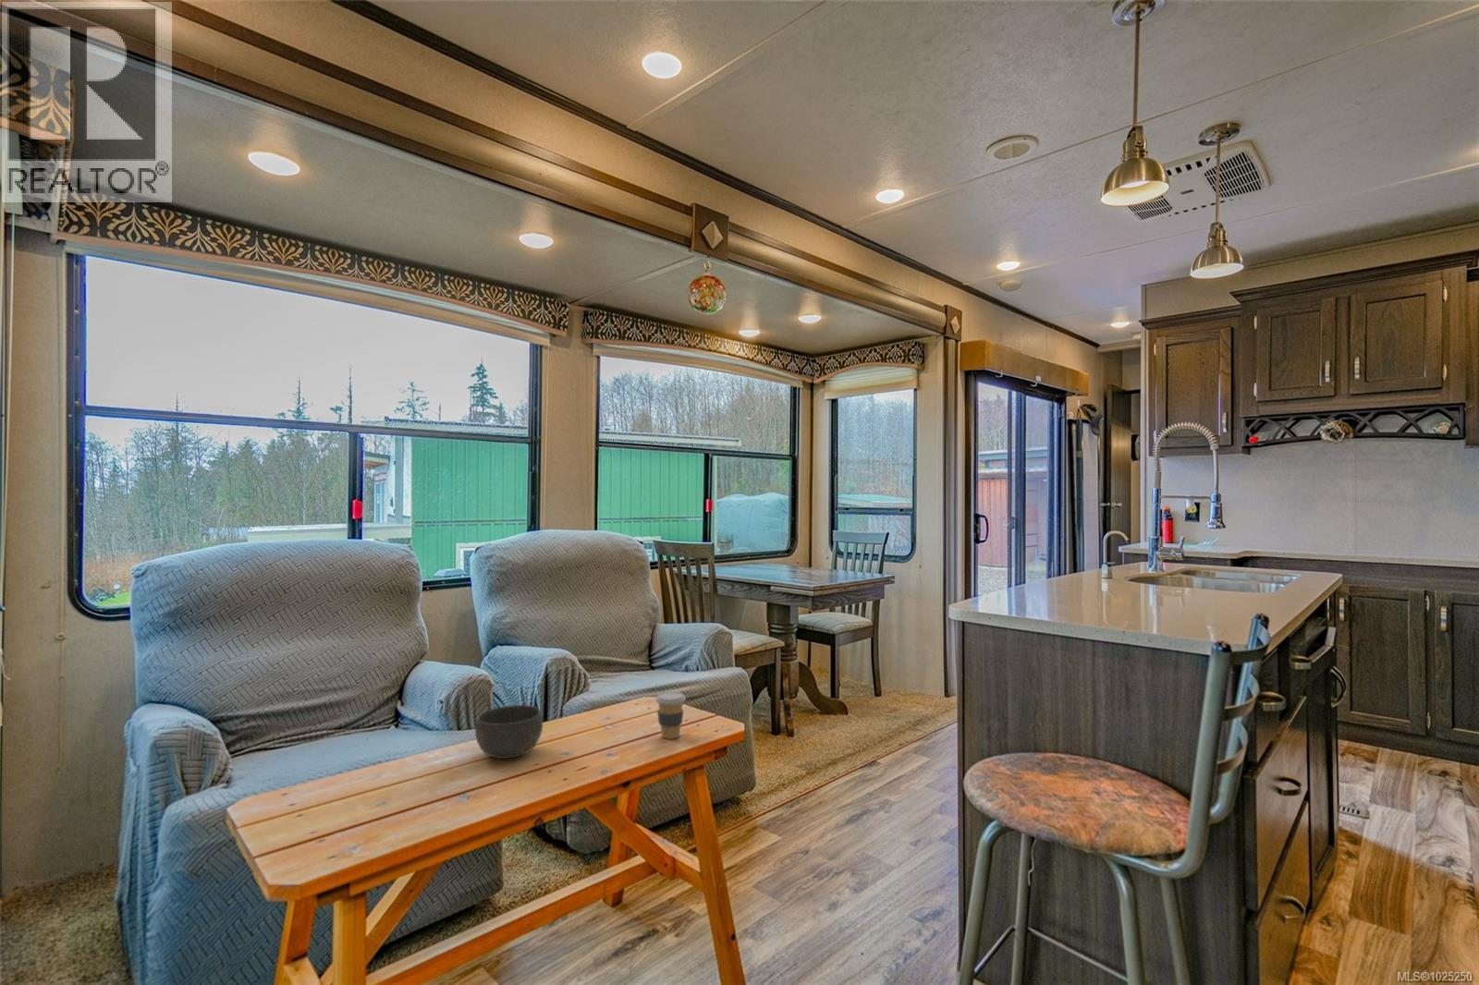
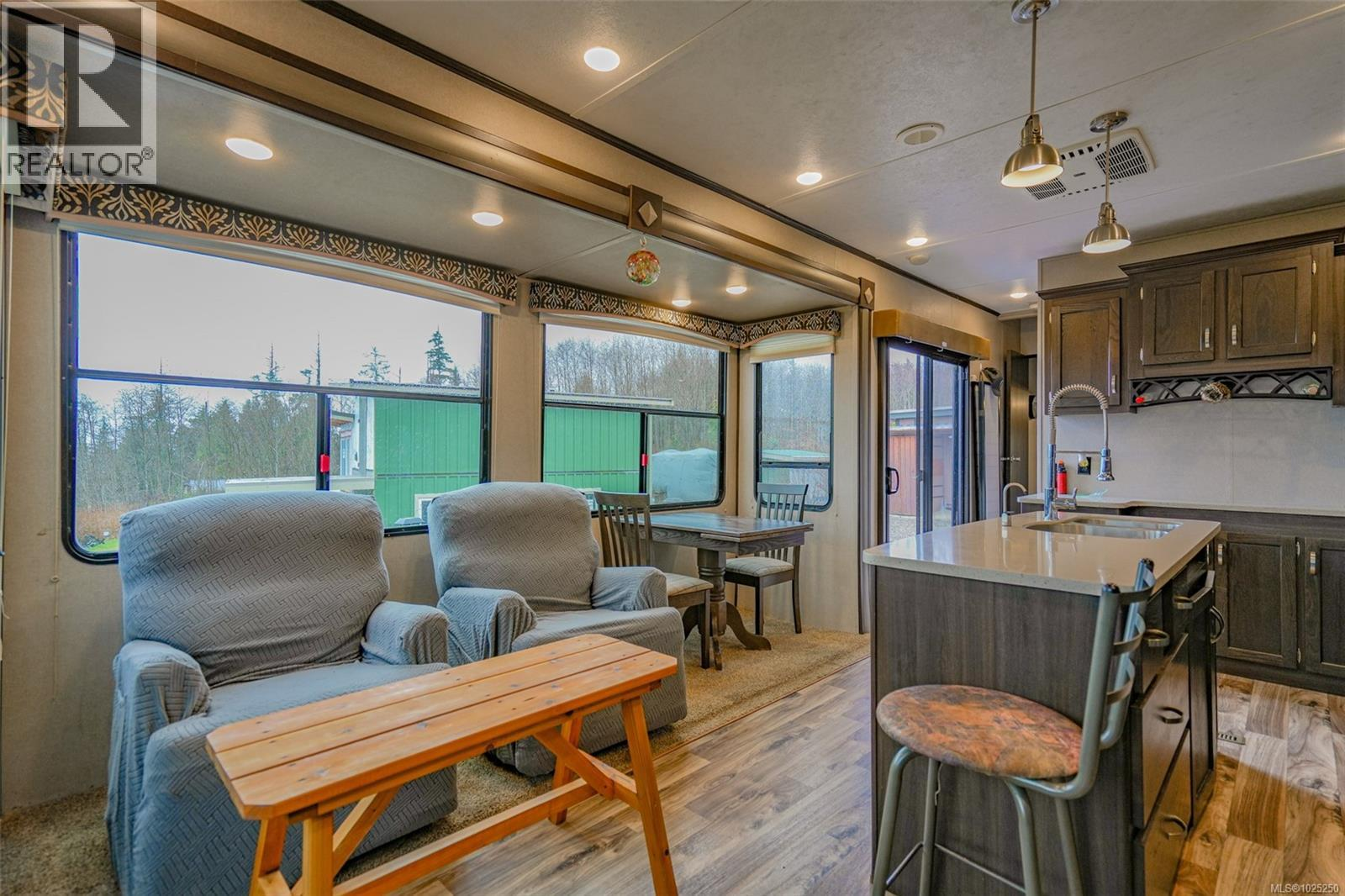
- coffee cup (670, 716)
- bowl (509, 733)
